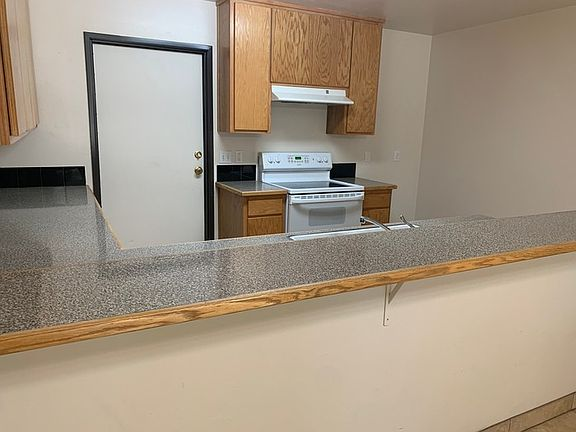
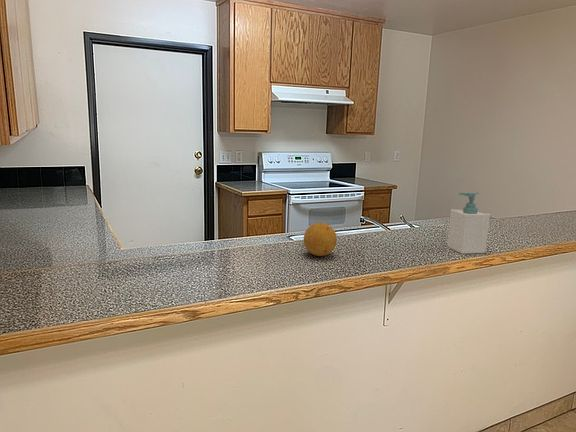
+ soap bottle (468, 221)
+ fruit (320, 239)
